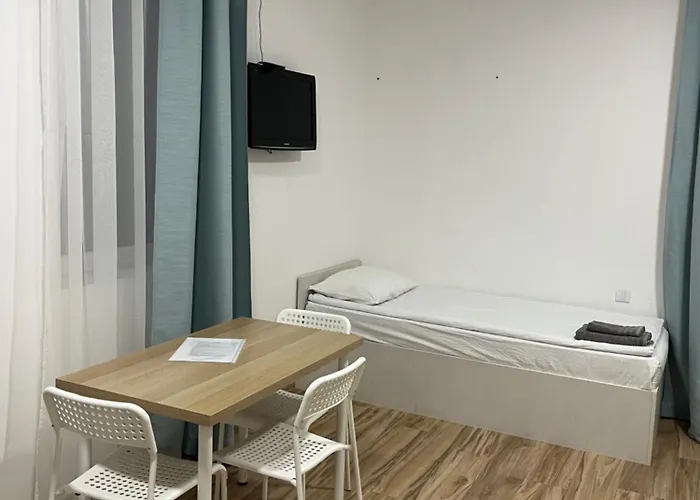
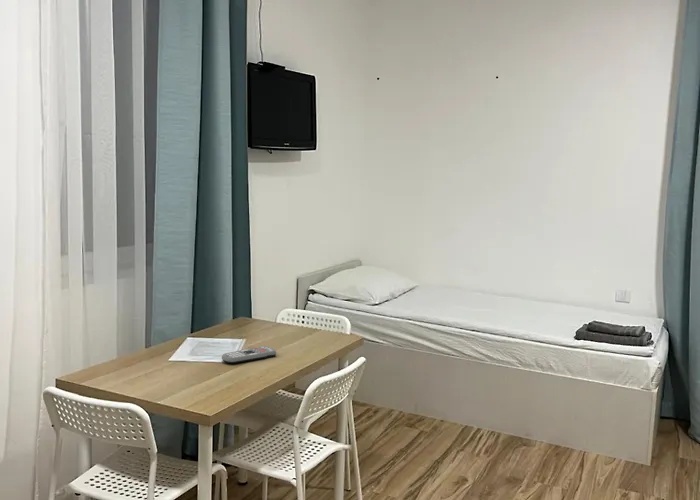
+ remote control (248, 355)
